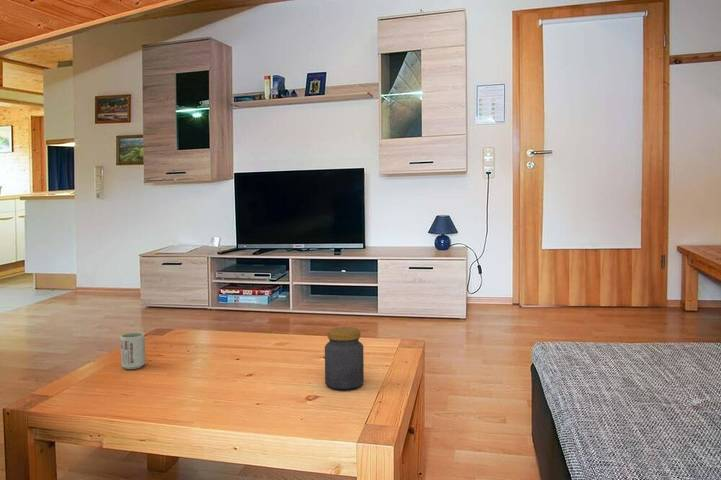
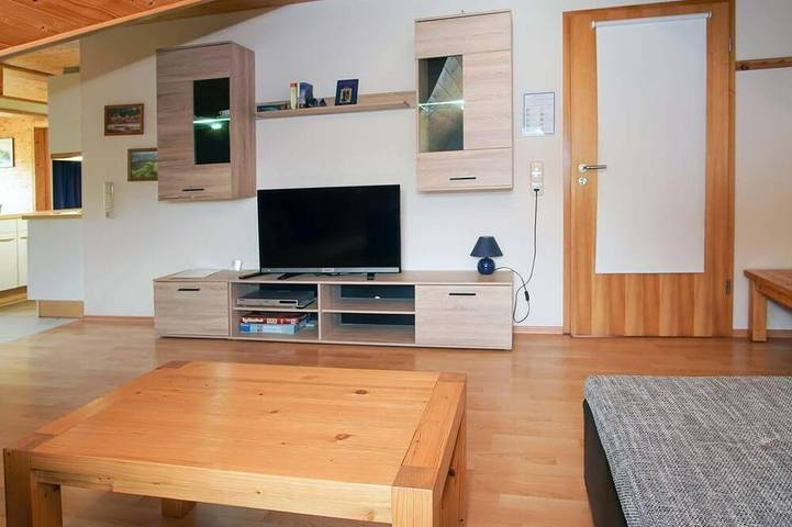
- jar (344, 357)
- cup (133, 350)
